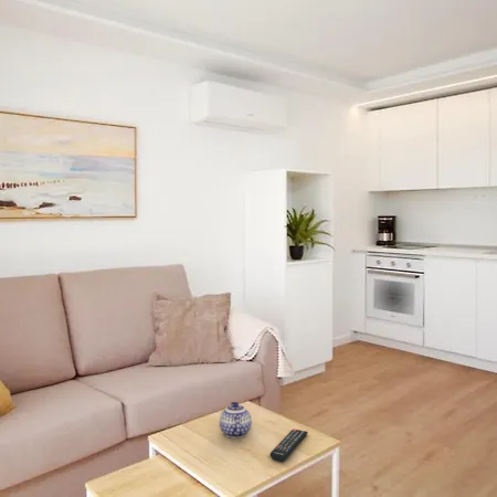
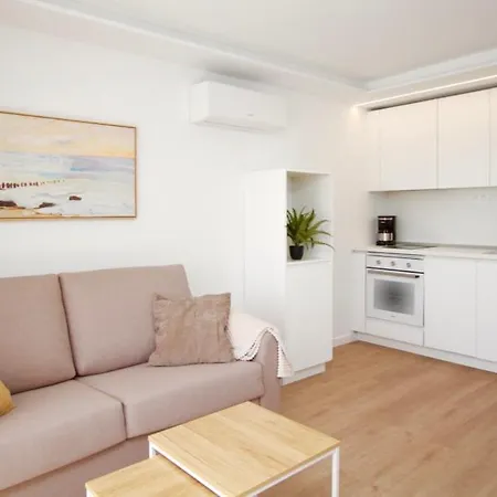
- remote control (289, 444)
- teapot (235, 417)
